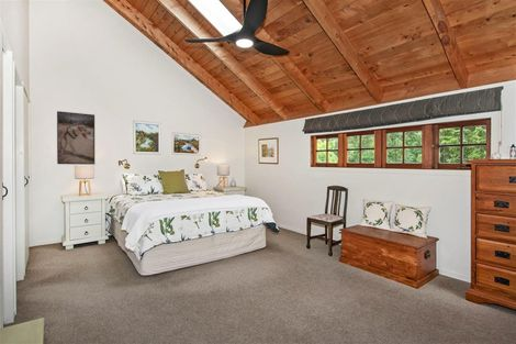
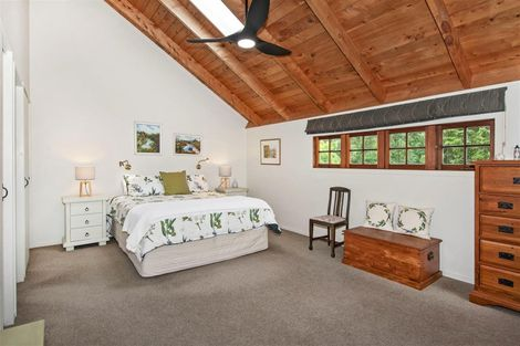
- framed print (76, 138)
